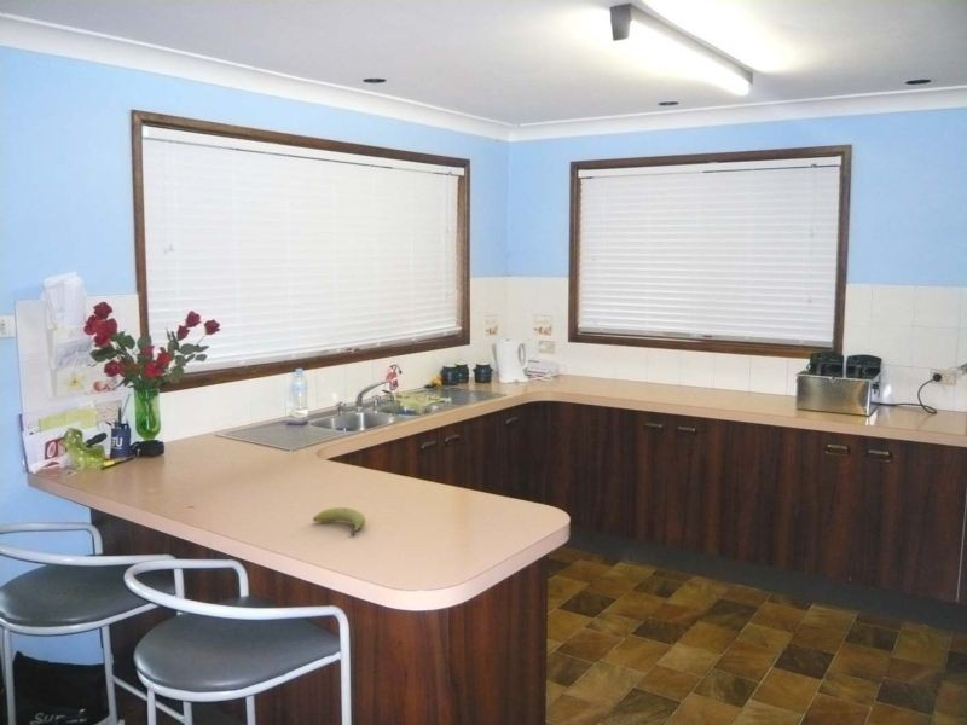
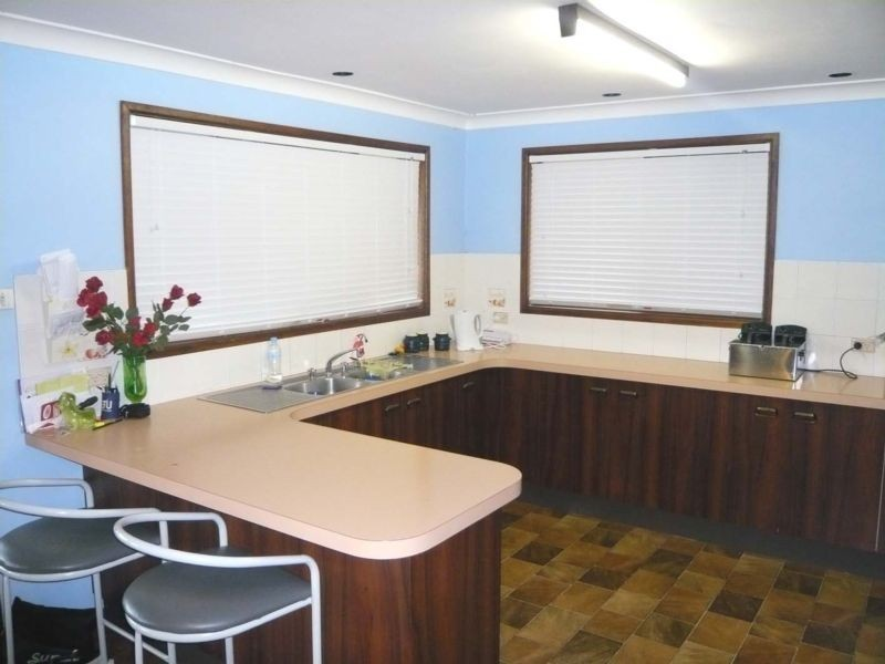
- fruit (343, 518)
